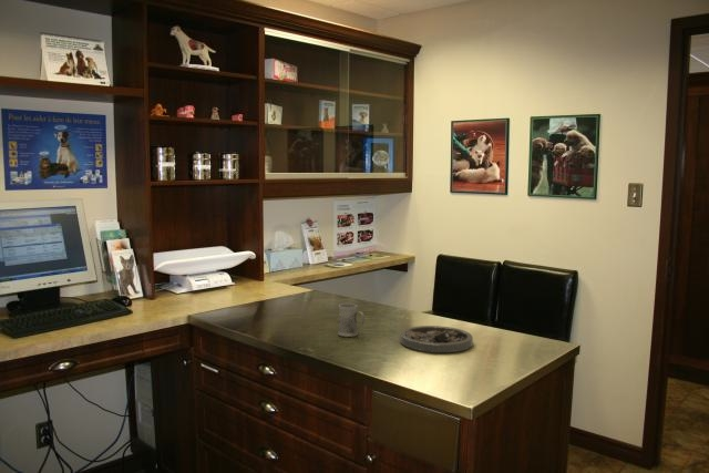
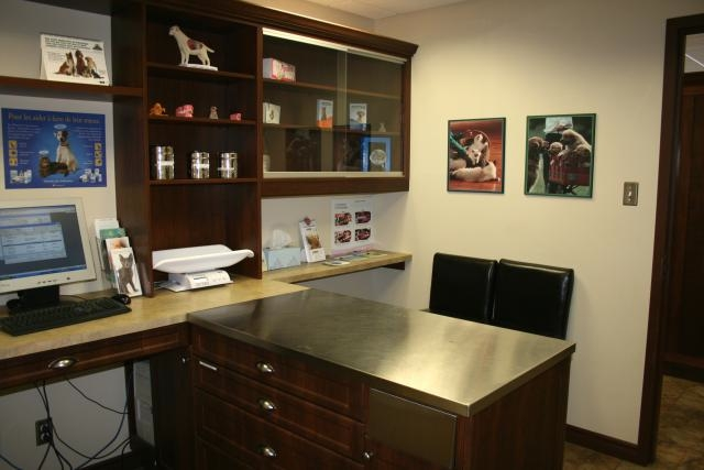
- pet bowl (435, 337)
- mug (351, 320)
